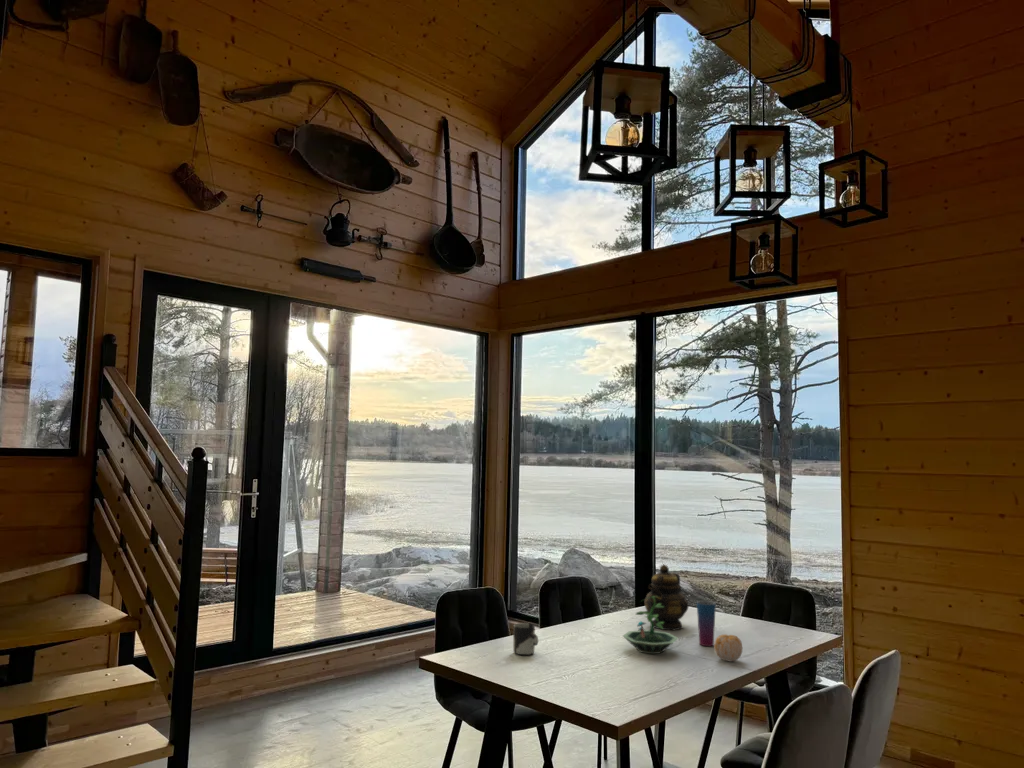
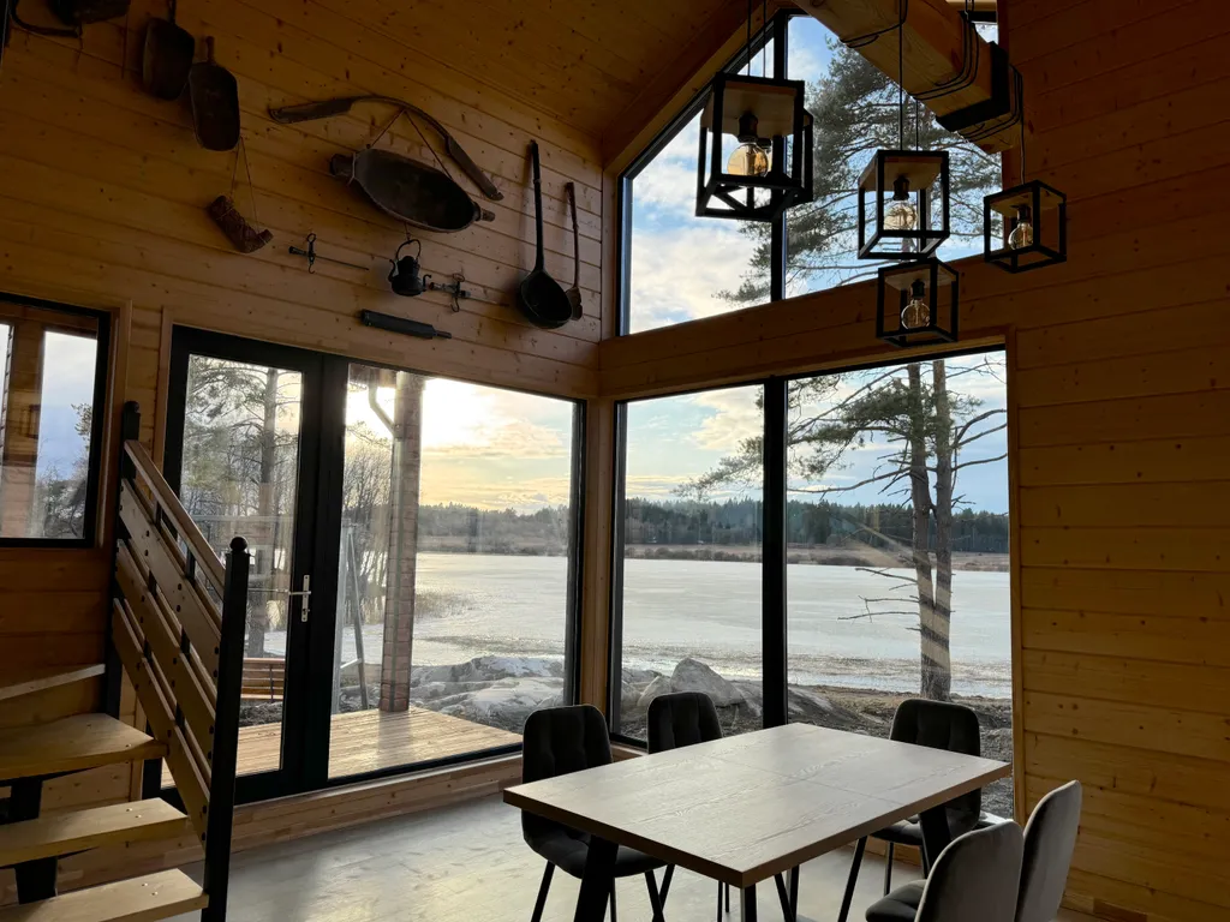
- cup (526, 639)
- terrarium (651, 608)
- teapot (666, 595)
- fruit (728, 647)
- cup (706, 623)
